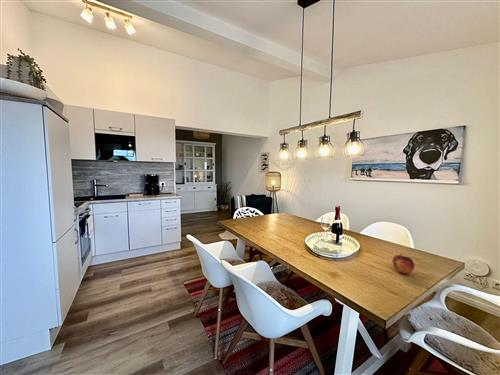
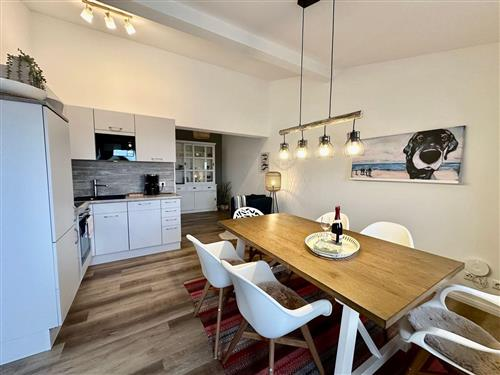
- fruit (403, 263)
